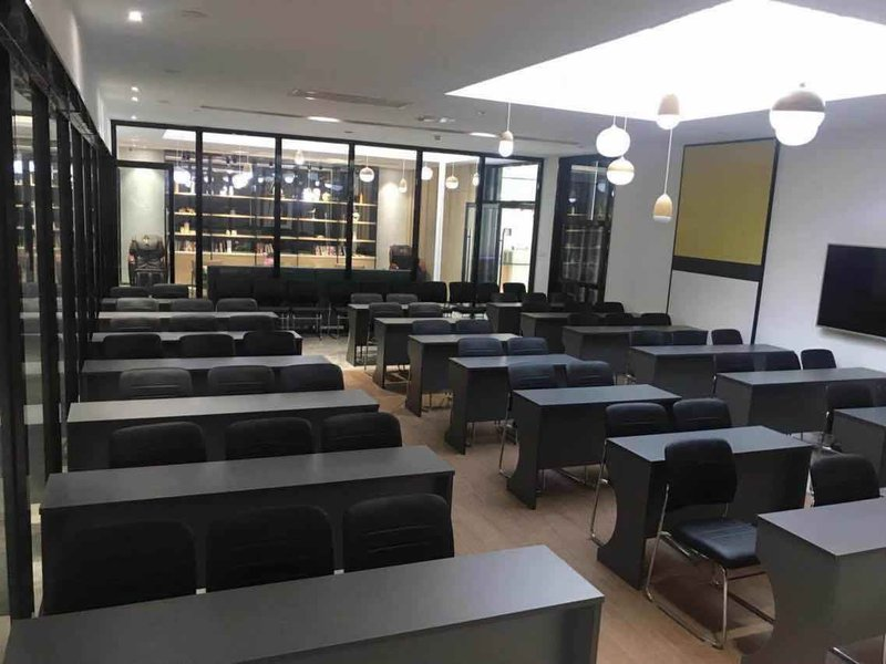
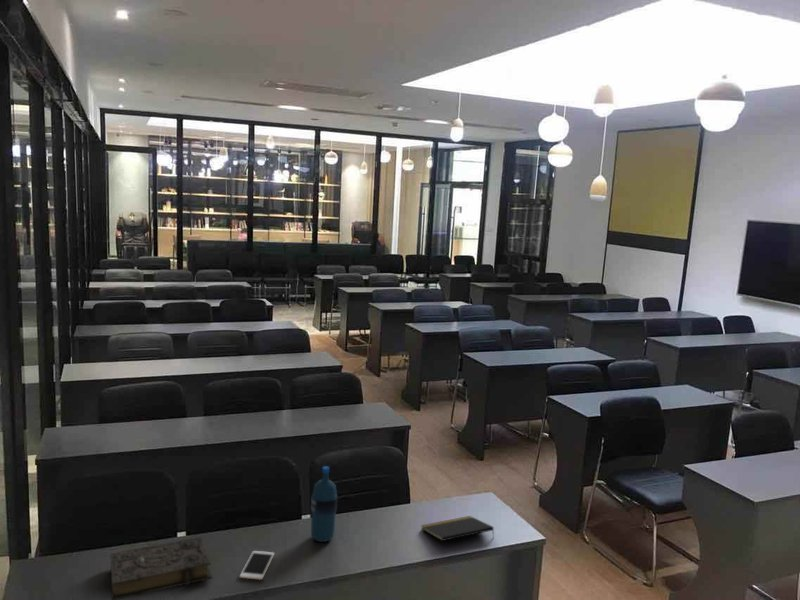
+ notepad (456, 527)
+ cell phone (257, 564)
+ water bottle (324, 503)
+ book (160, 565)
